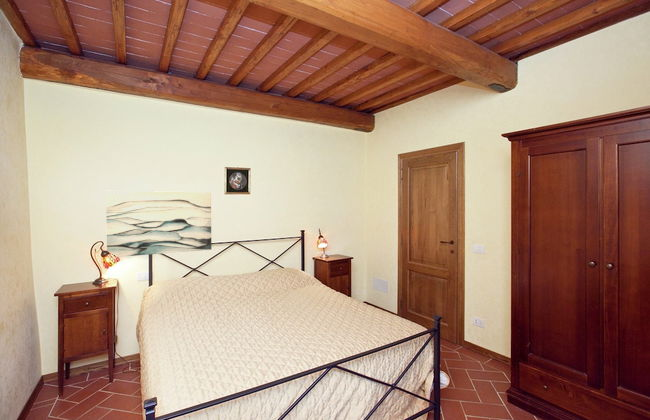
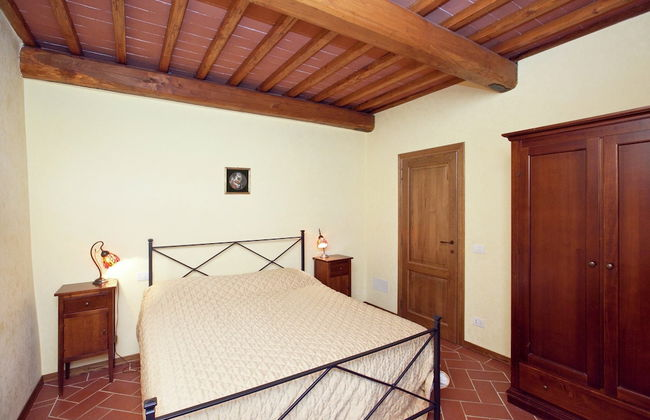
- wall art (162, 222)
